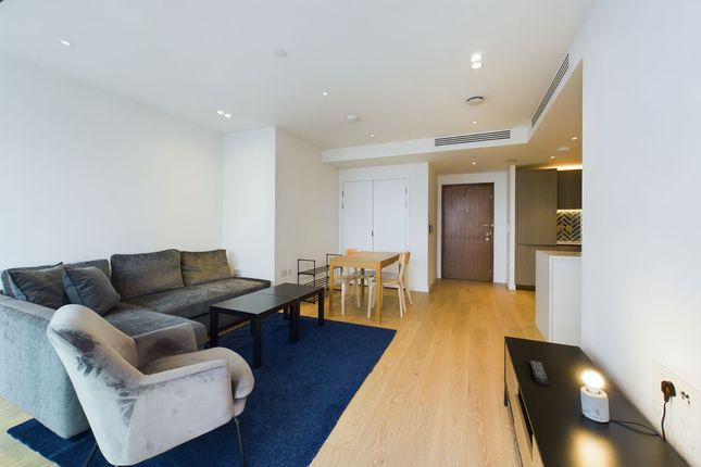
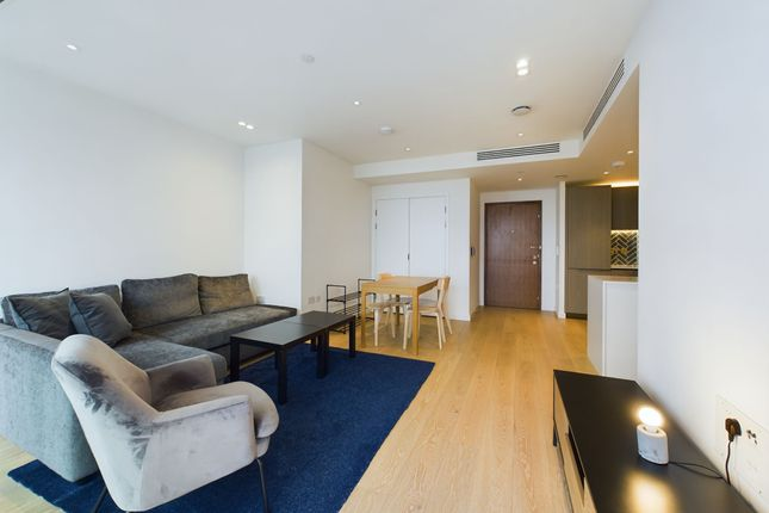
- remote control (538, 370)
